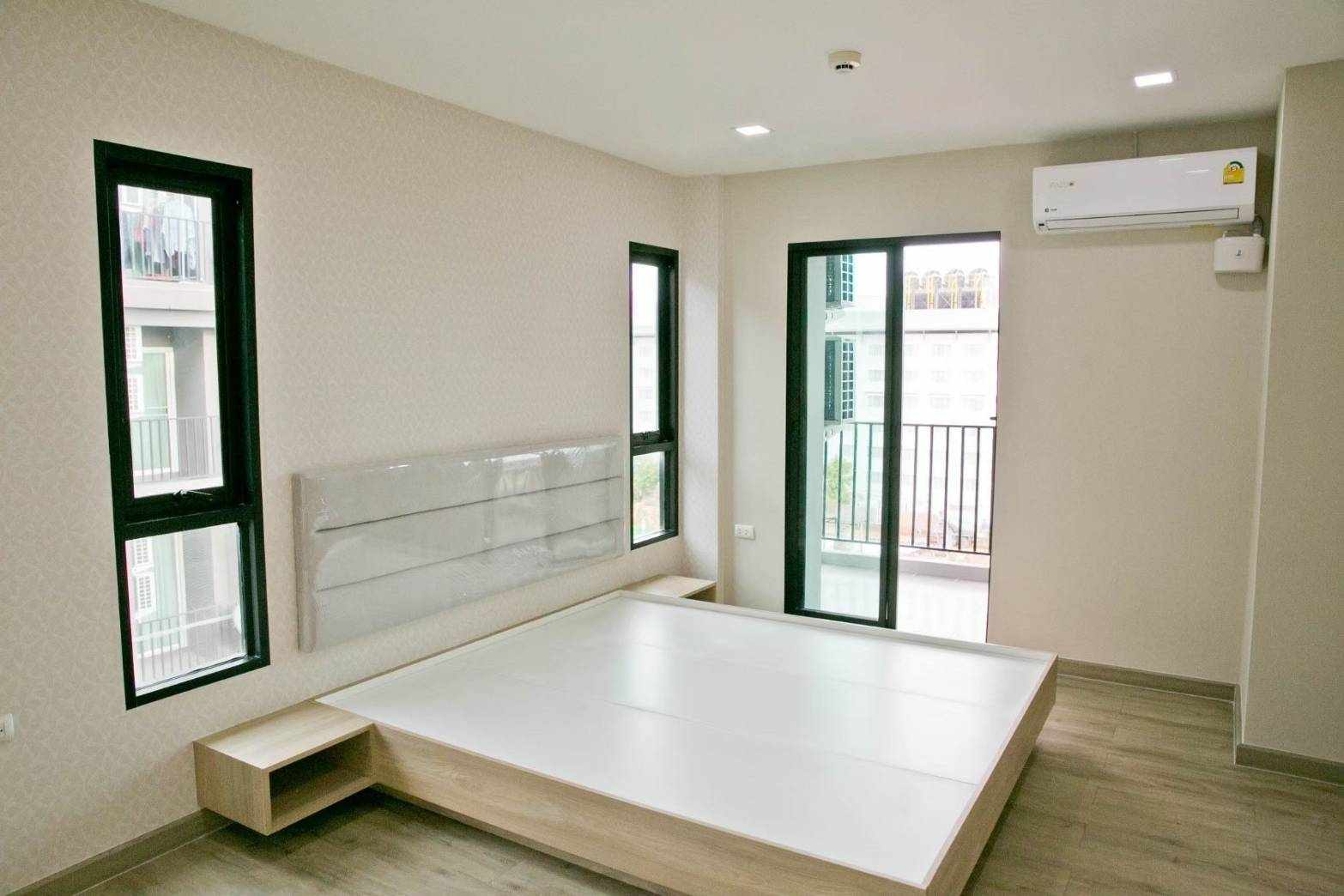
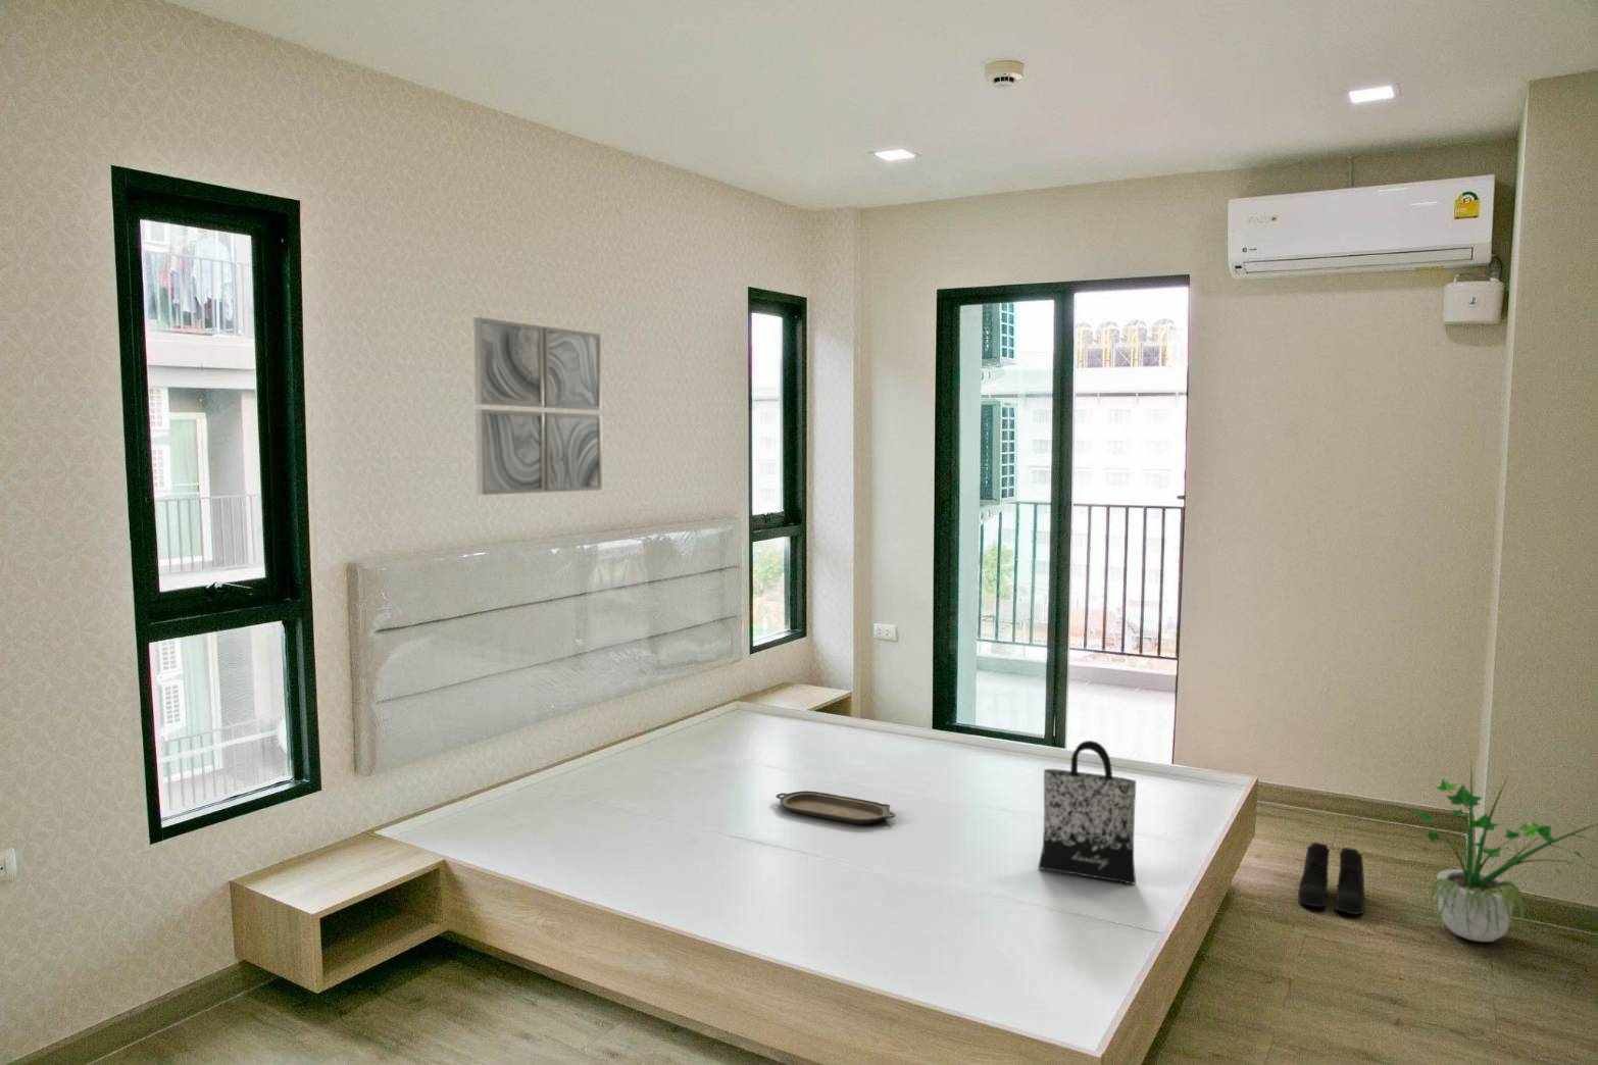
+ wall art (542, 407)
+ tote bag (1088, 809)
+ boots (1327, 875)
+ potted plant (1509, 849)
+ serving tray (833, 808)
